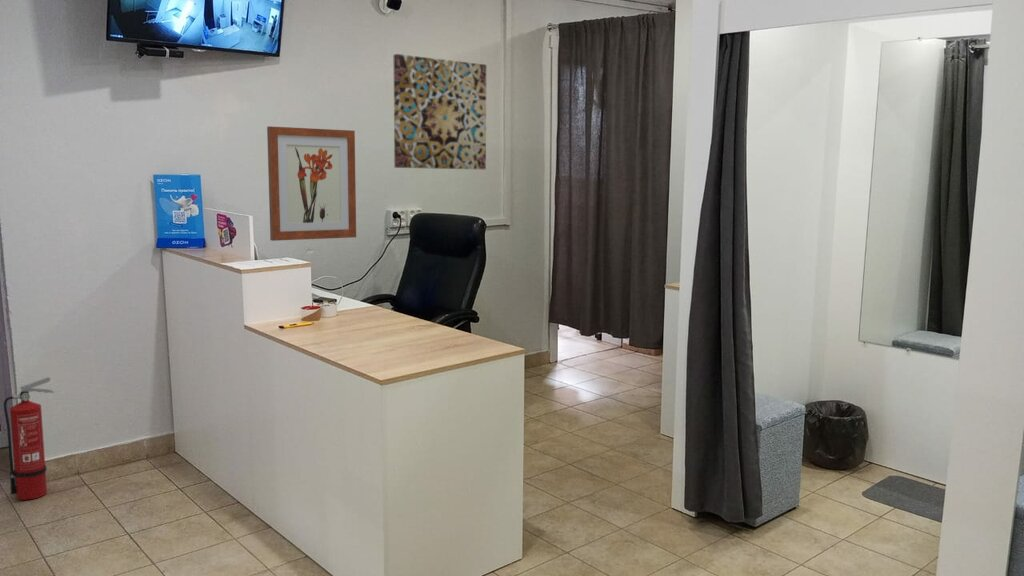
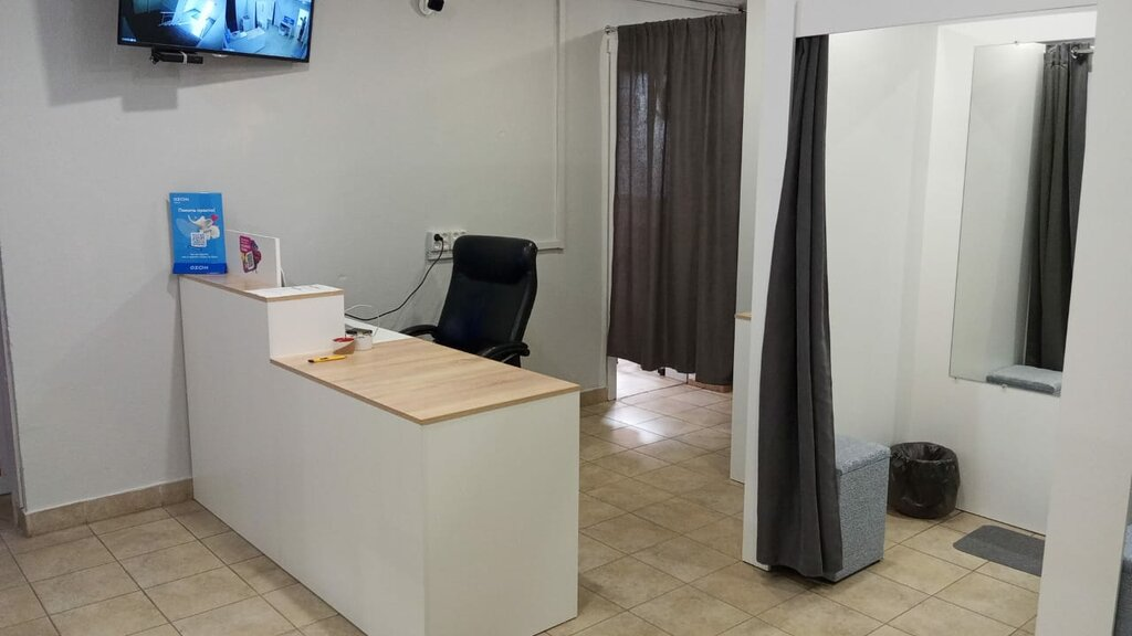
- wall art (441, 114)
- wall art (313, 184)
- fire extinguisher (32, 437)
